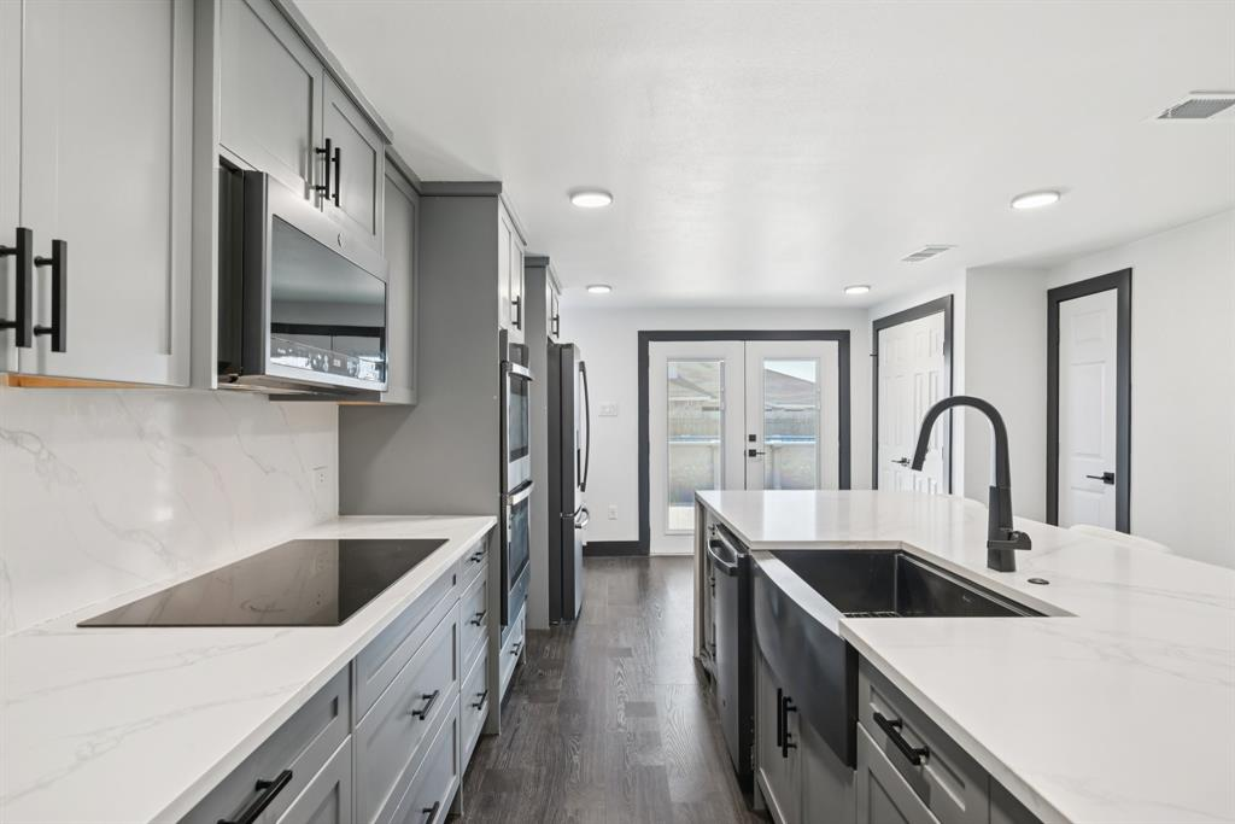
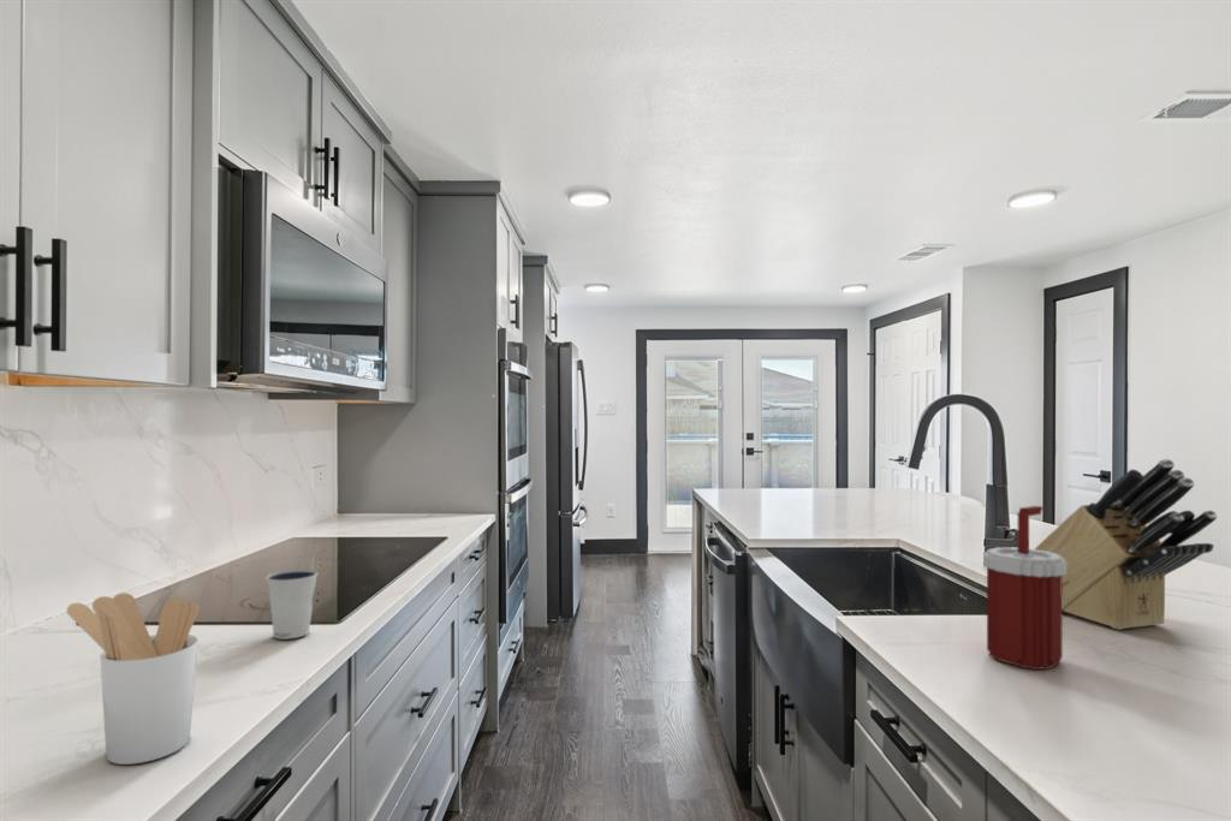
+ dixie cup (291, 605)
+ utensil holder (133, 670)
+ soap dispenser (1023, 583)
+ knife block (1098, 535)
